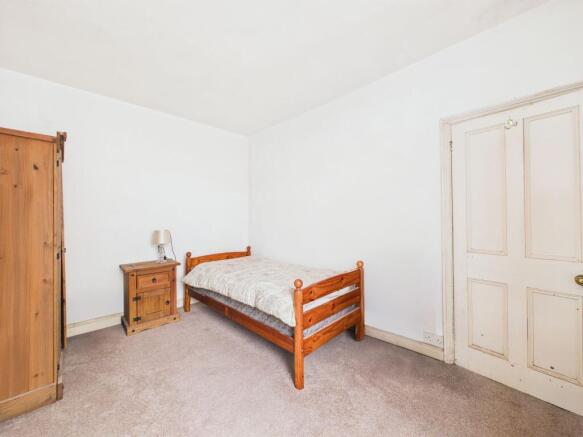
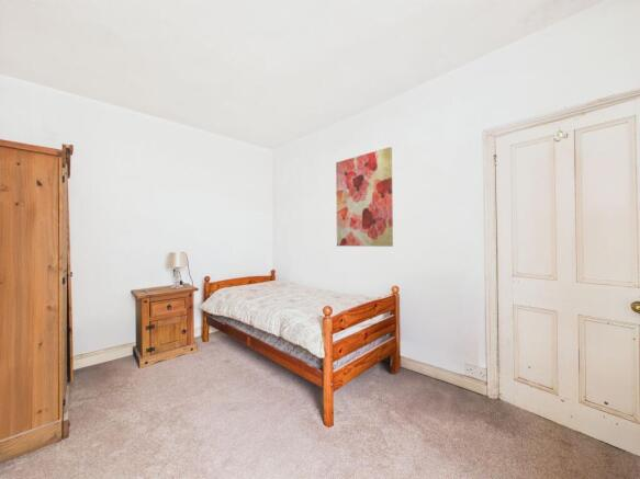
+ wall art (361, 201)
